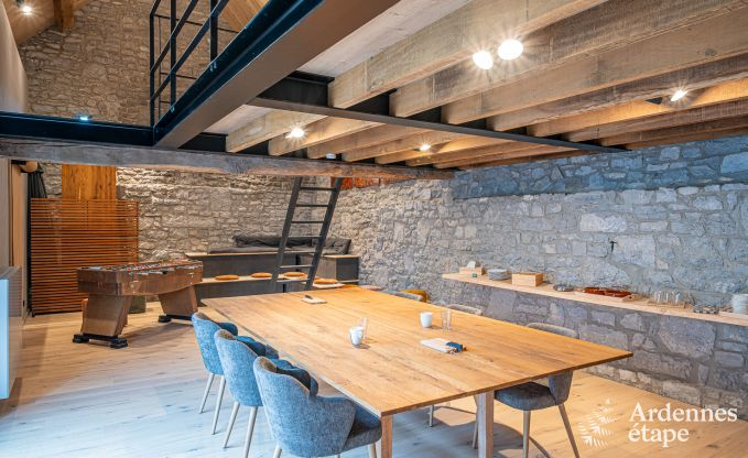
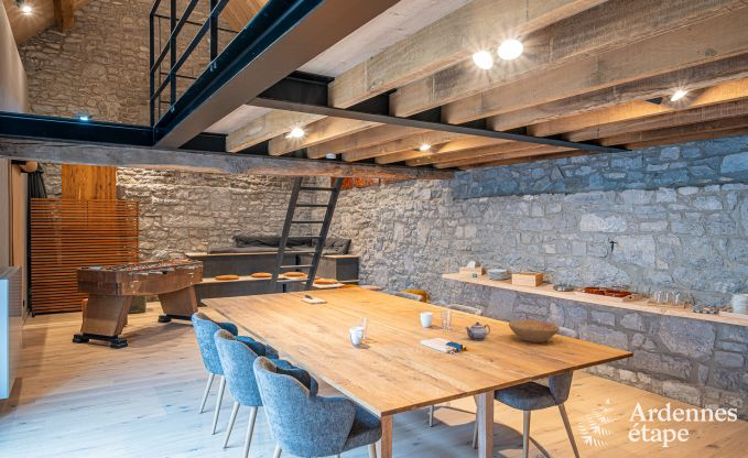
+ bowl (533, 332)
+ teapot (477, 330)
